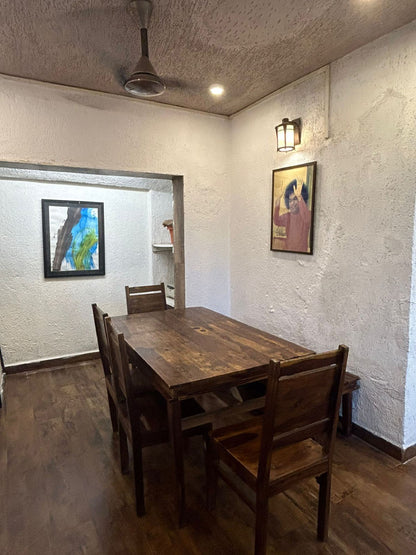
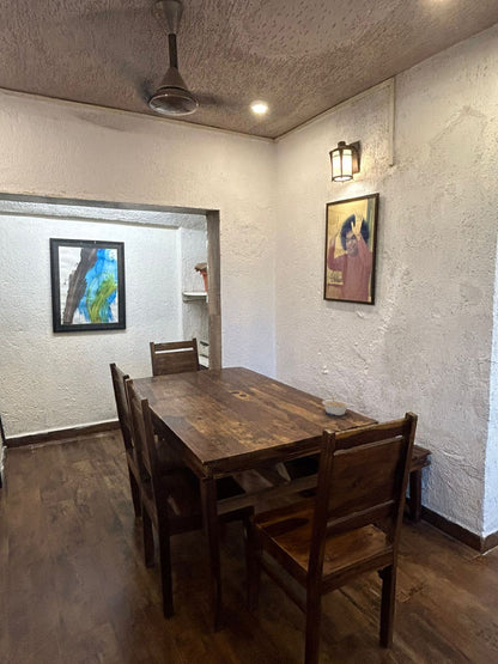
+ legume (334, 406)
